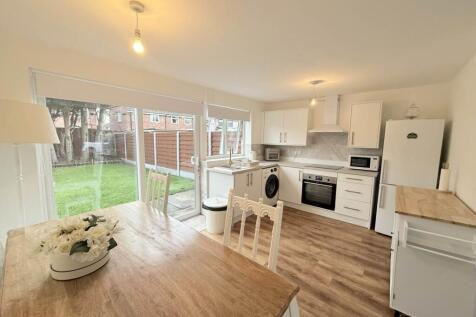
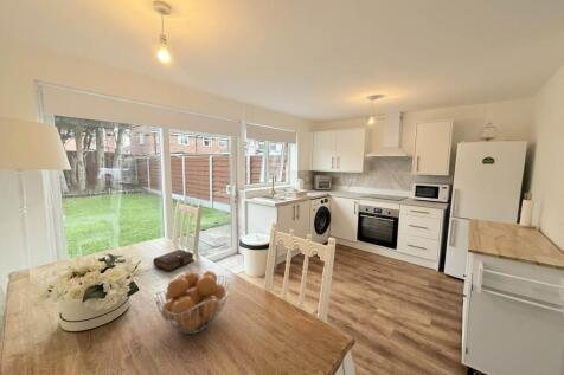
+ fruit basket (194, 299)
+ book (169, 260)
